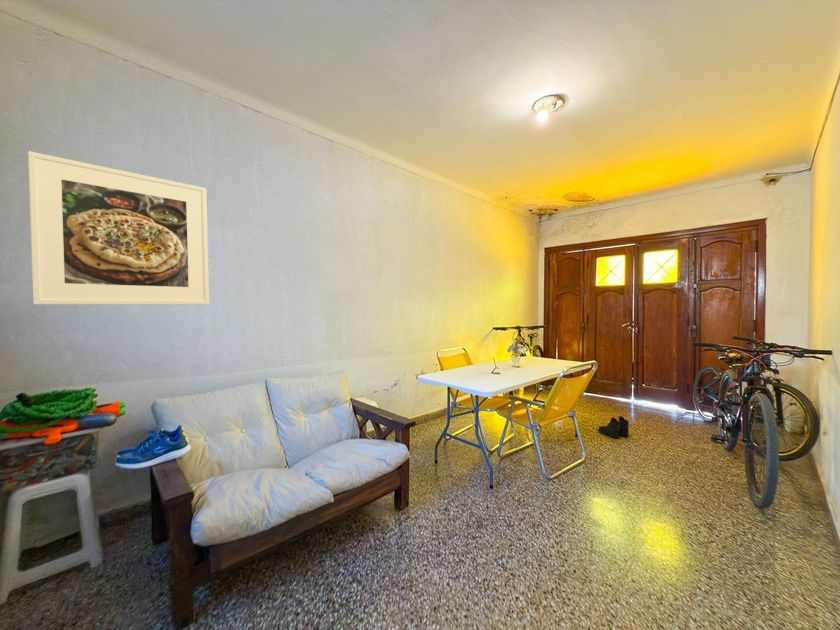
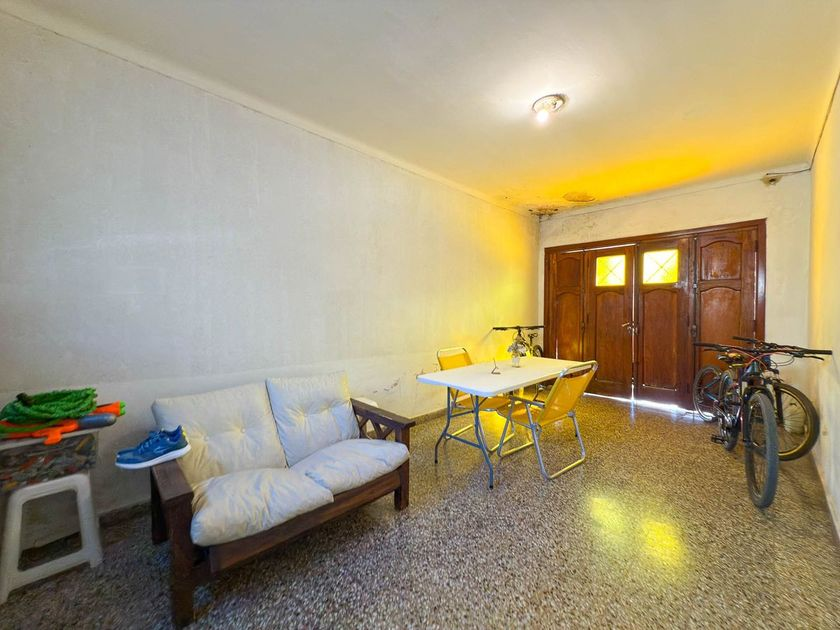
- boots (613, 425)
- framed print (131, 238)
